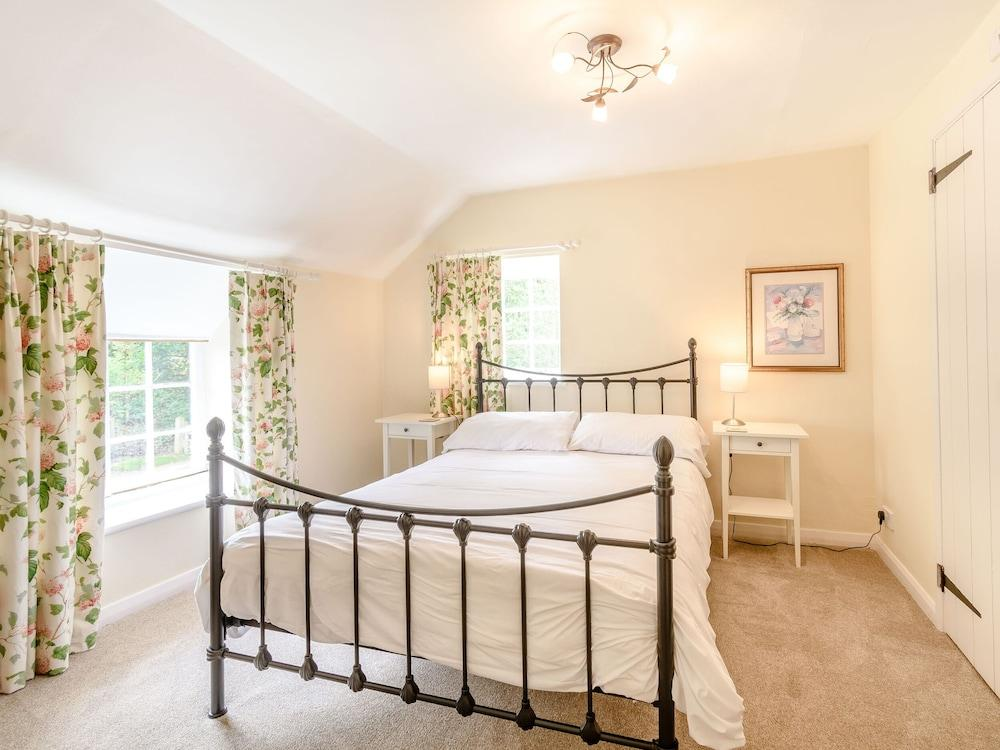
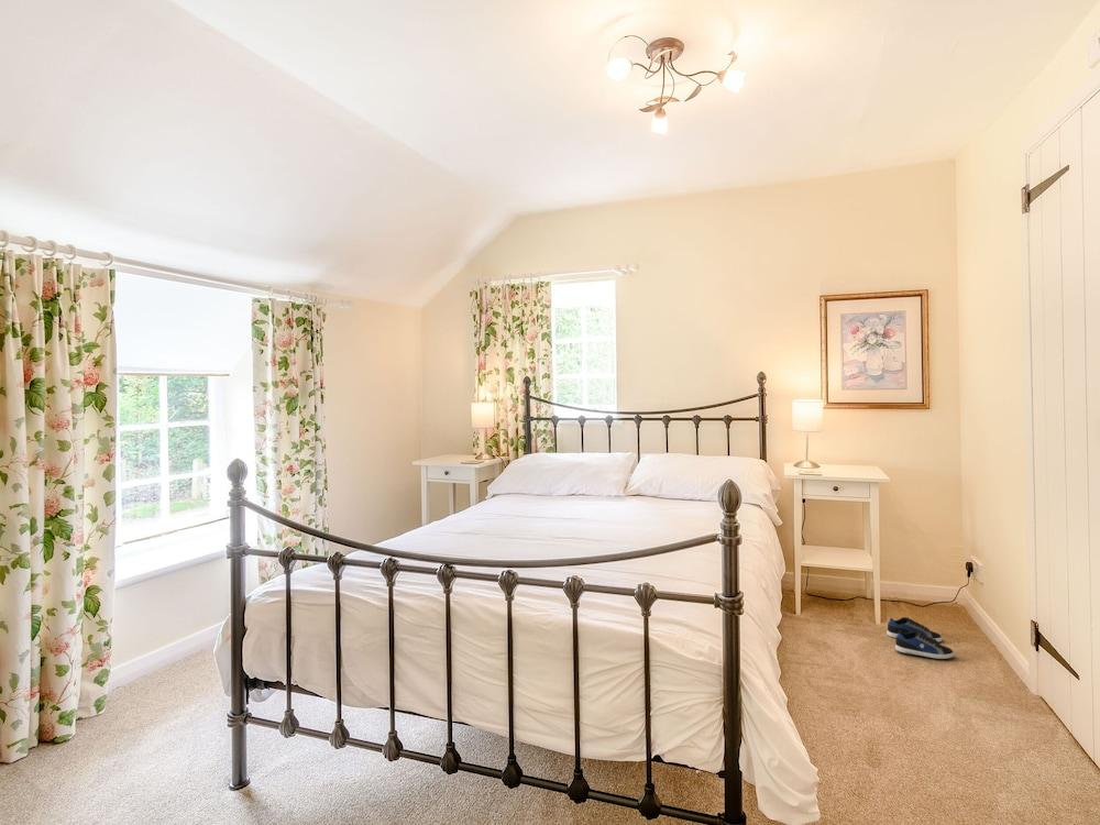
+ shoe (919, 635)
